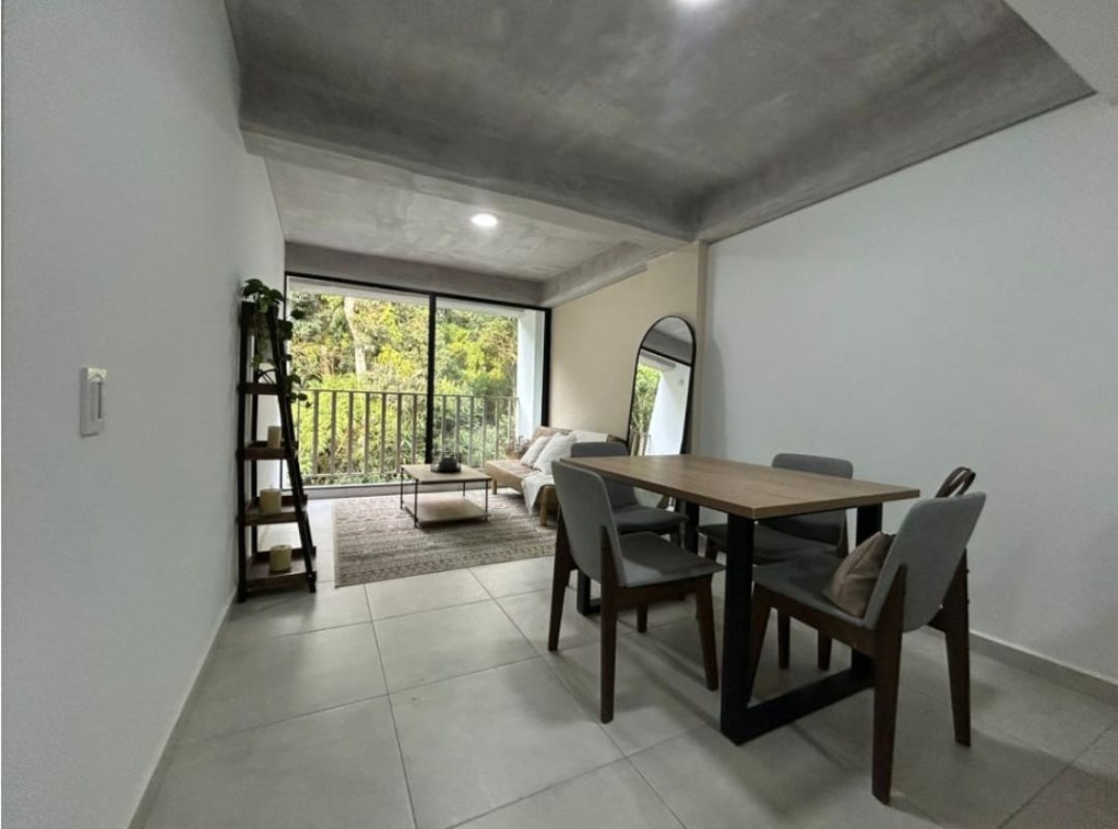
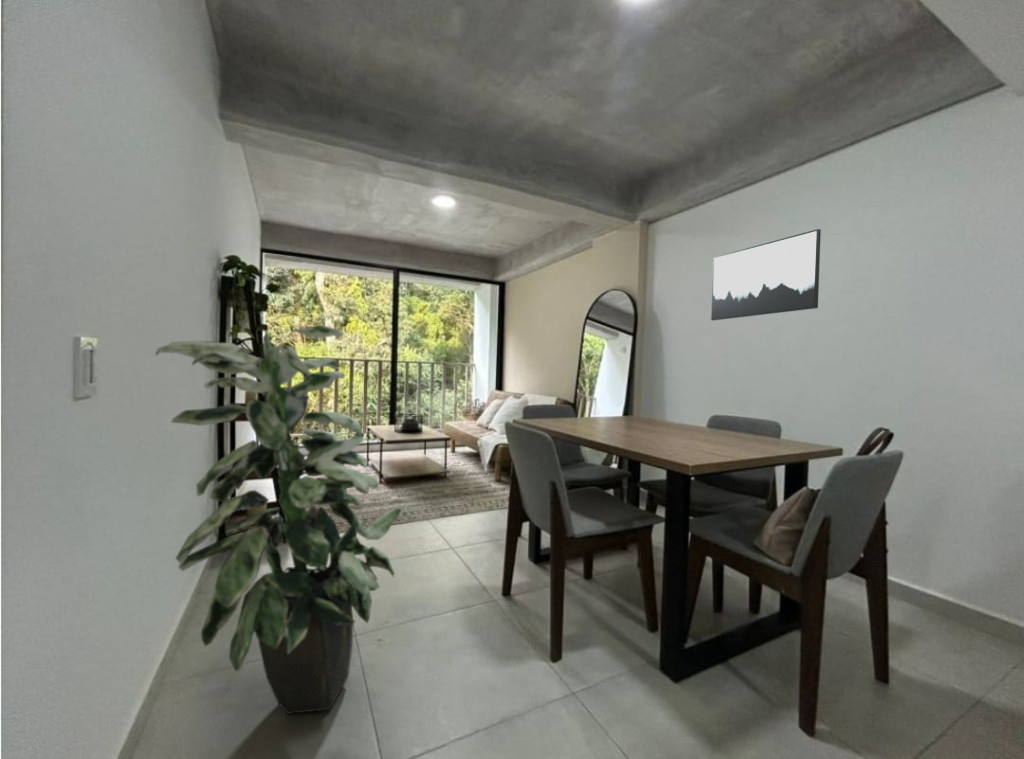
+ indoor plant (295, 517)
+ wall art (759, 280)
